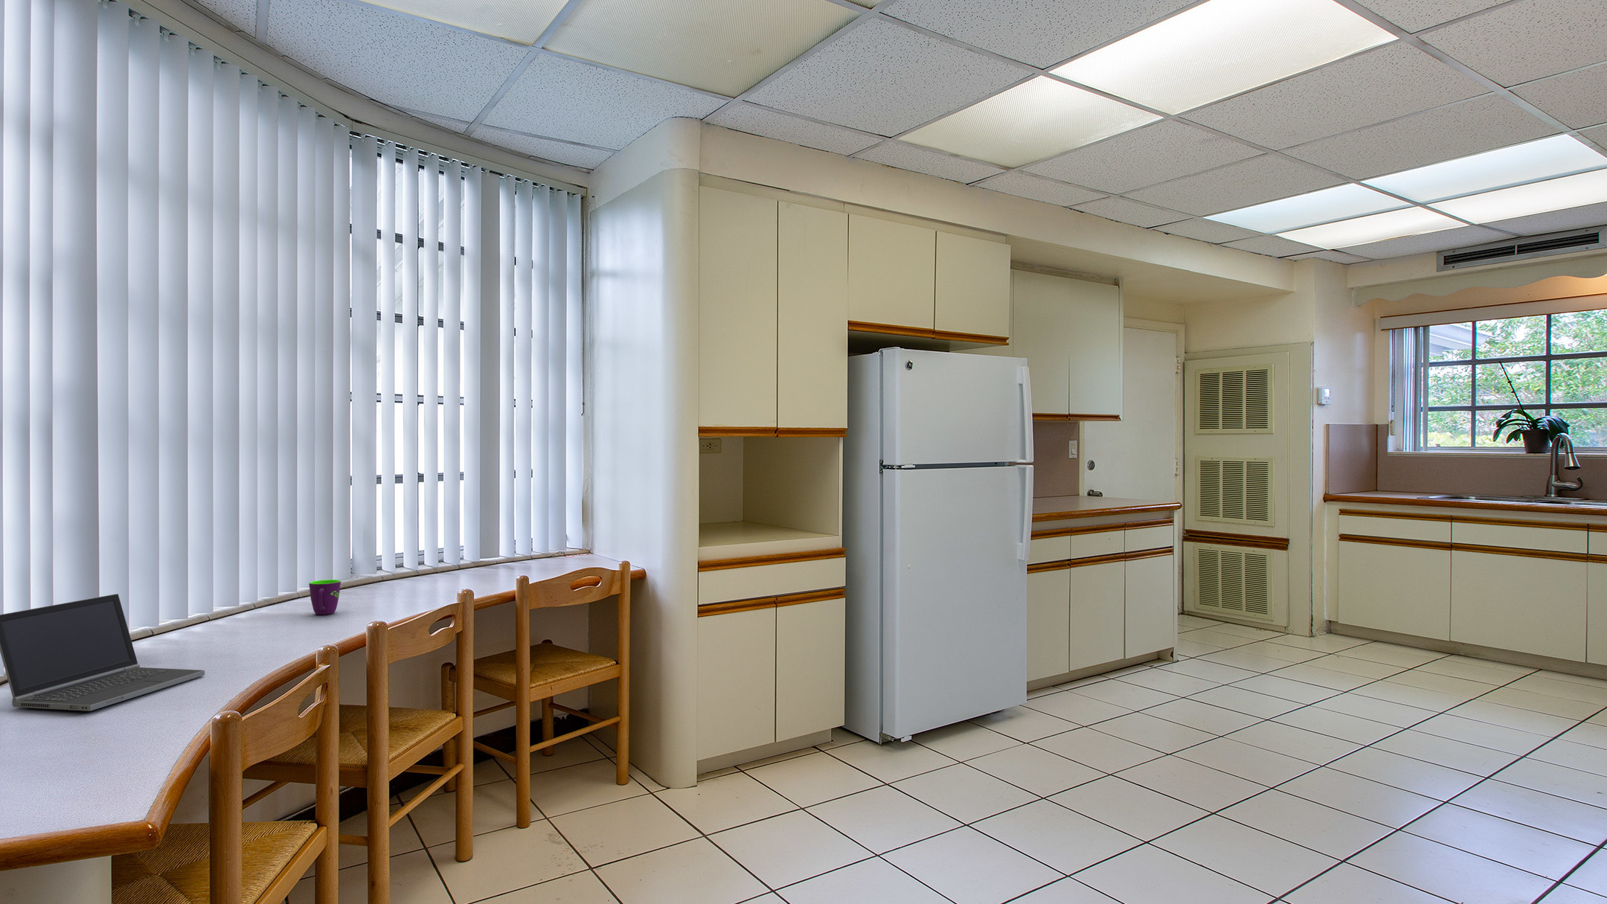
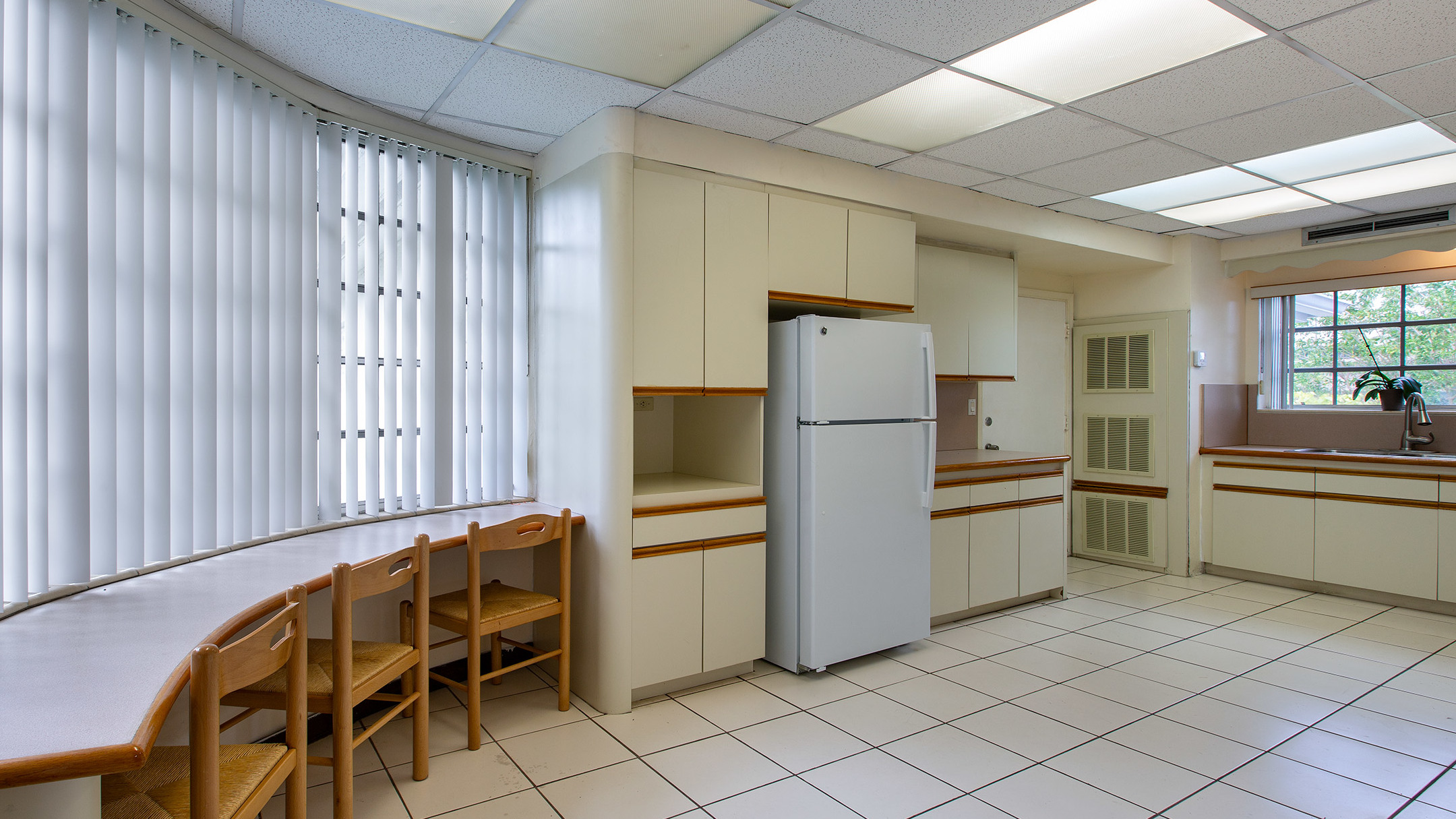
- mug (323, 598)
- laptop computer (104, 647)
